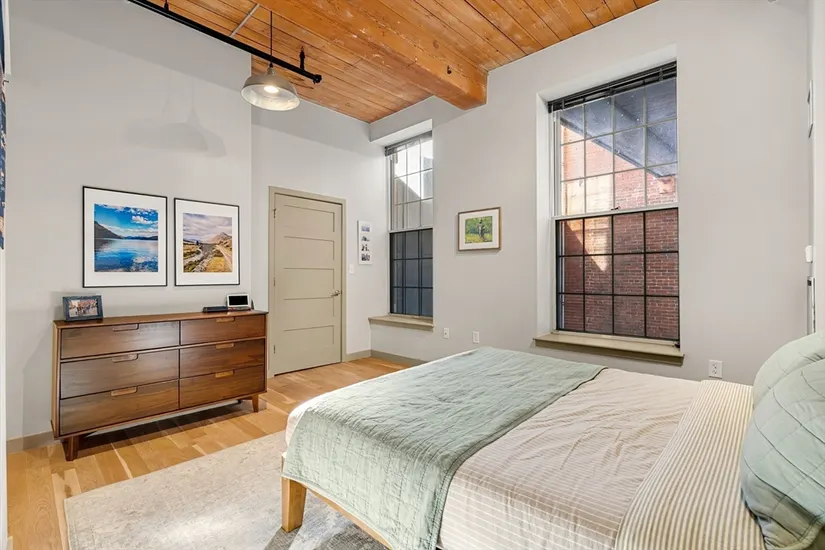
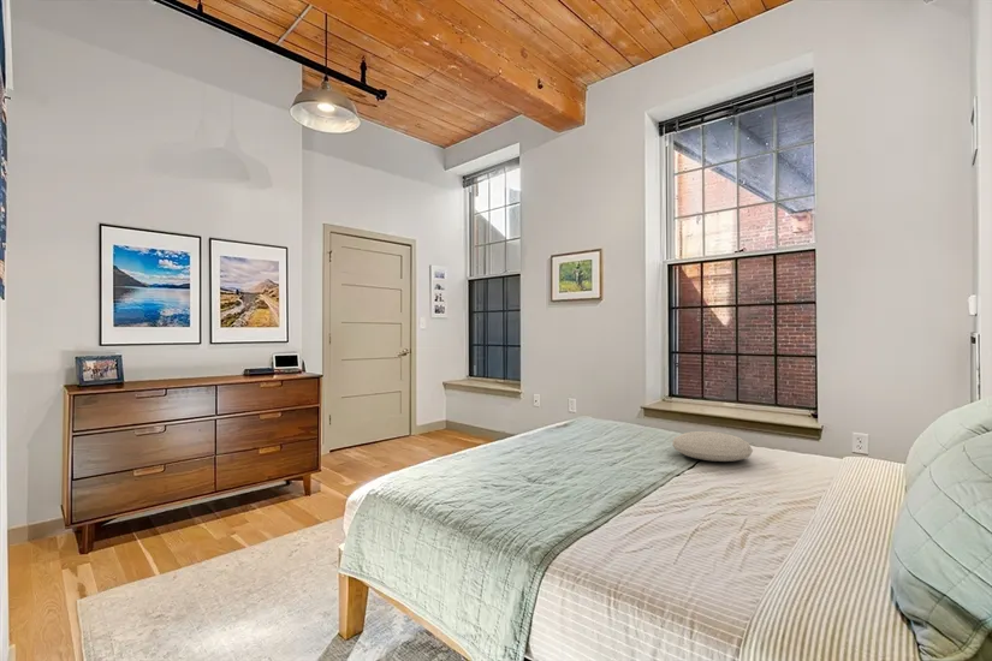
+ cushion (711, 445)
